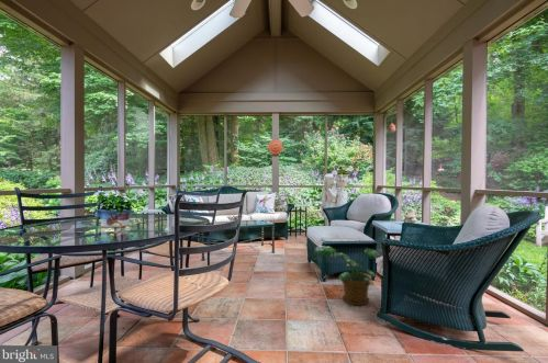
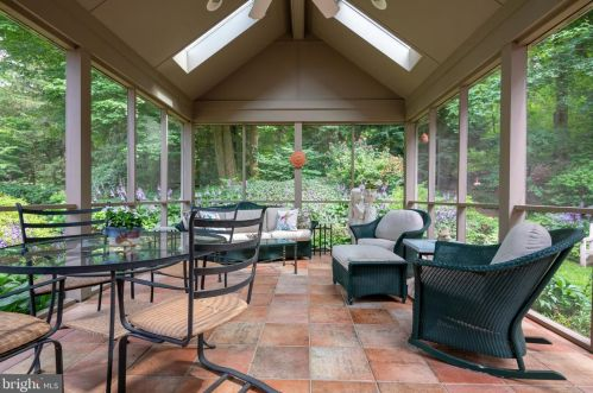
- potted plant (348, 272)
